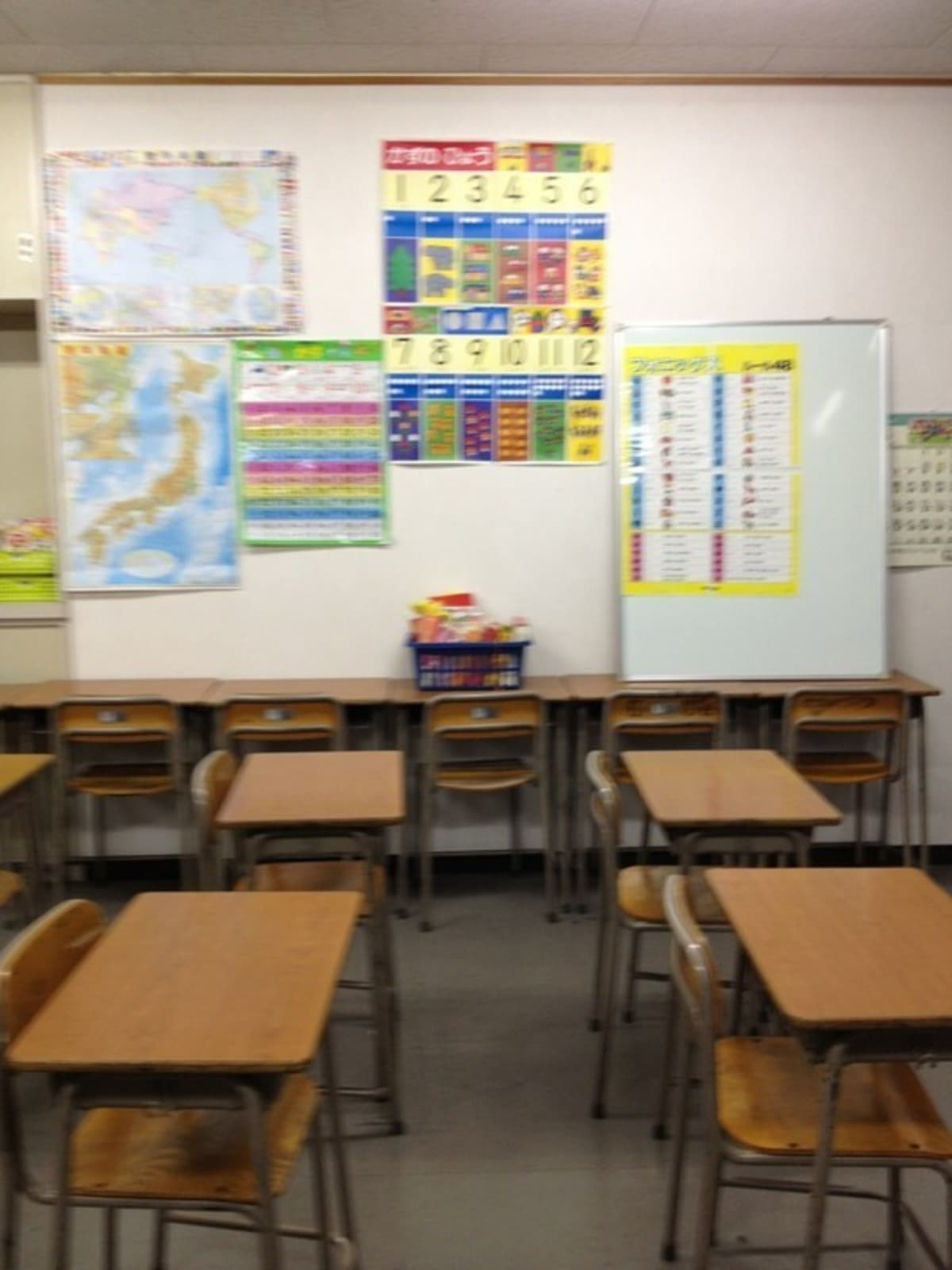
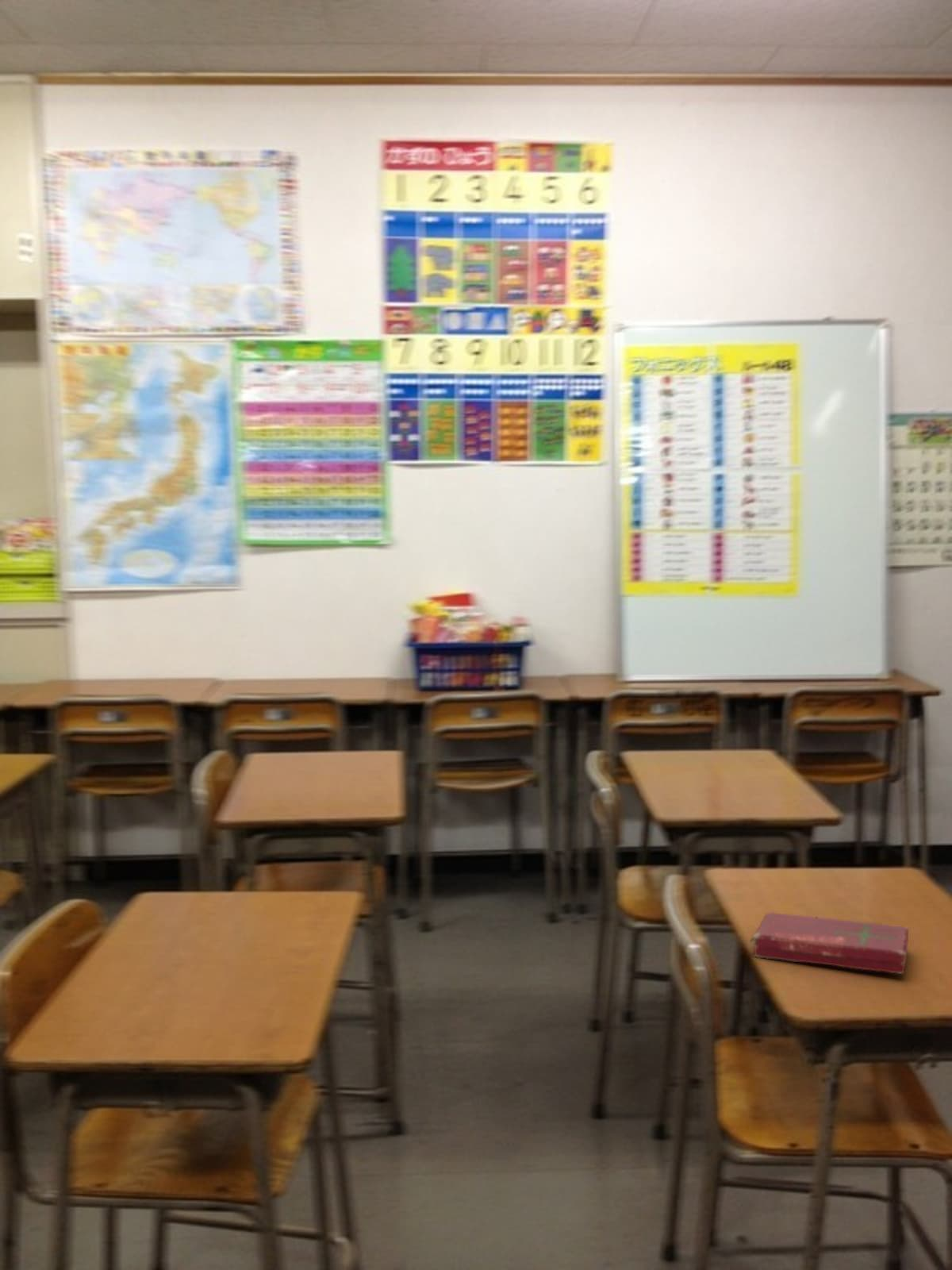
+ book (829, 941)
